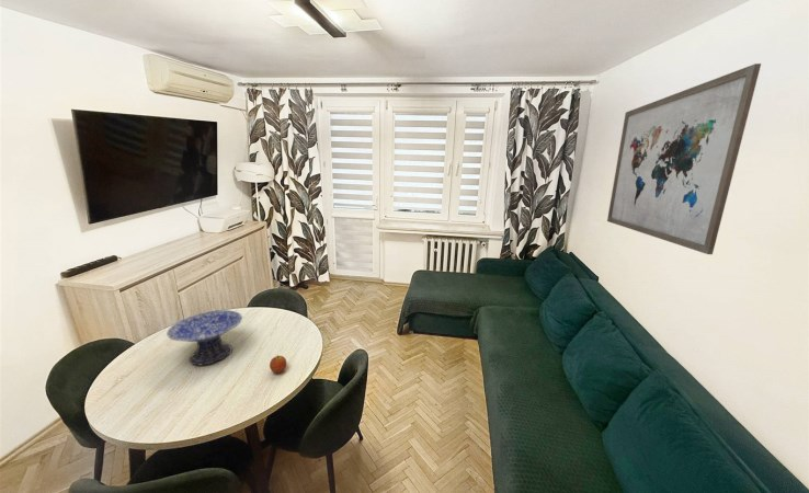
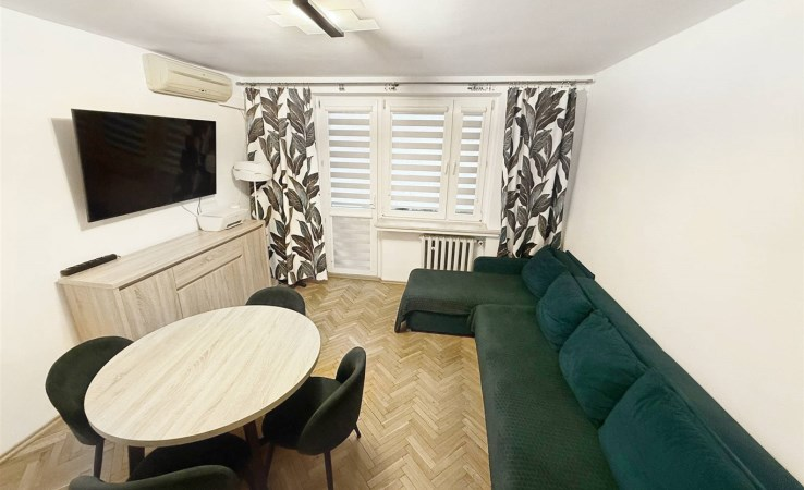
- decorative bowl (208, 339)
- fruit (277, 363)
- wall art (659, 168)
